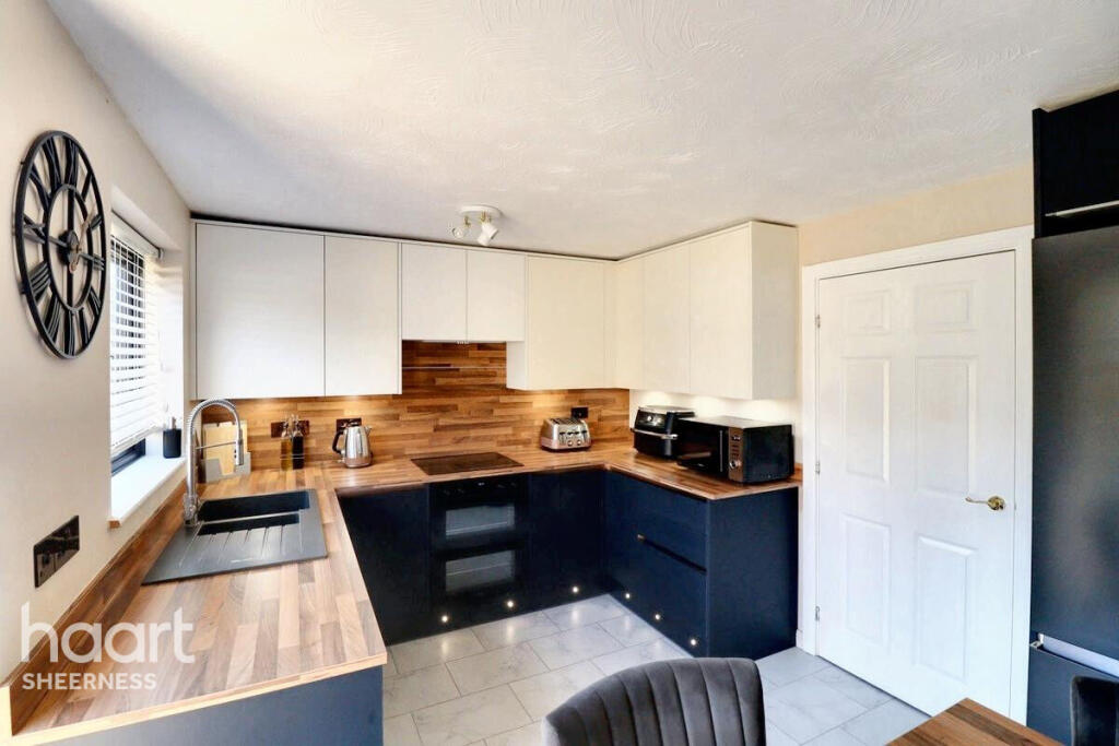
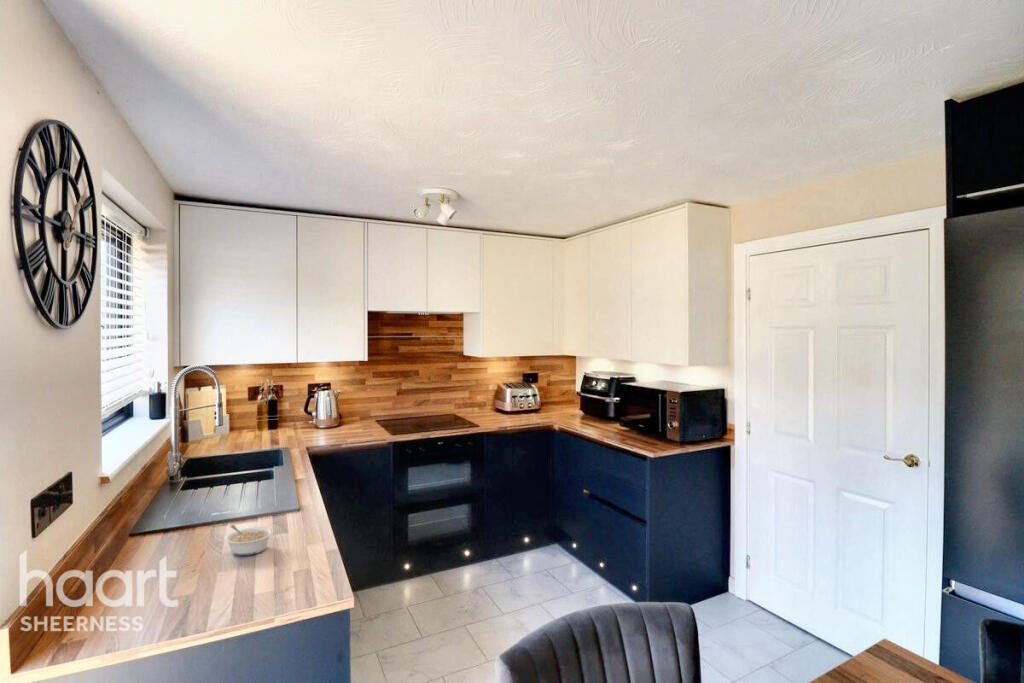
+ legume (247, 540)
